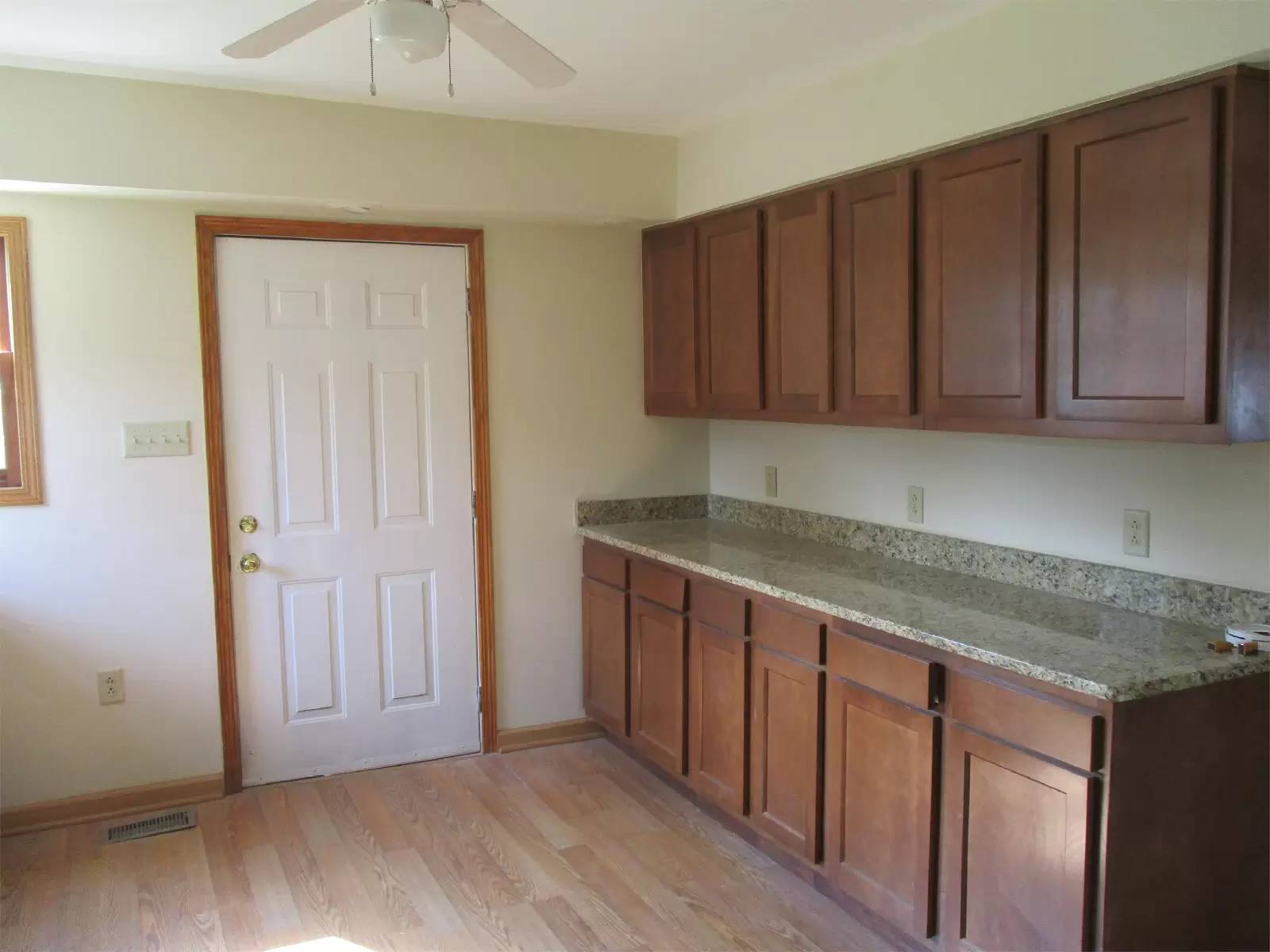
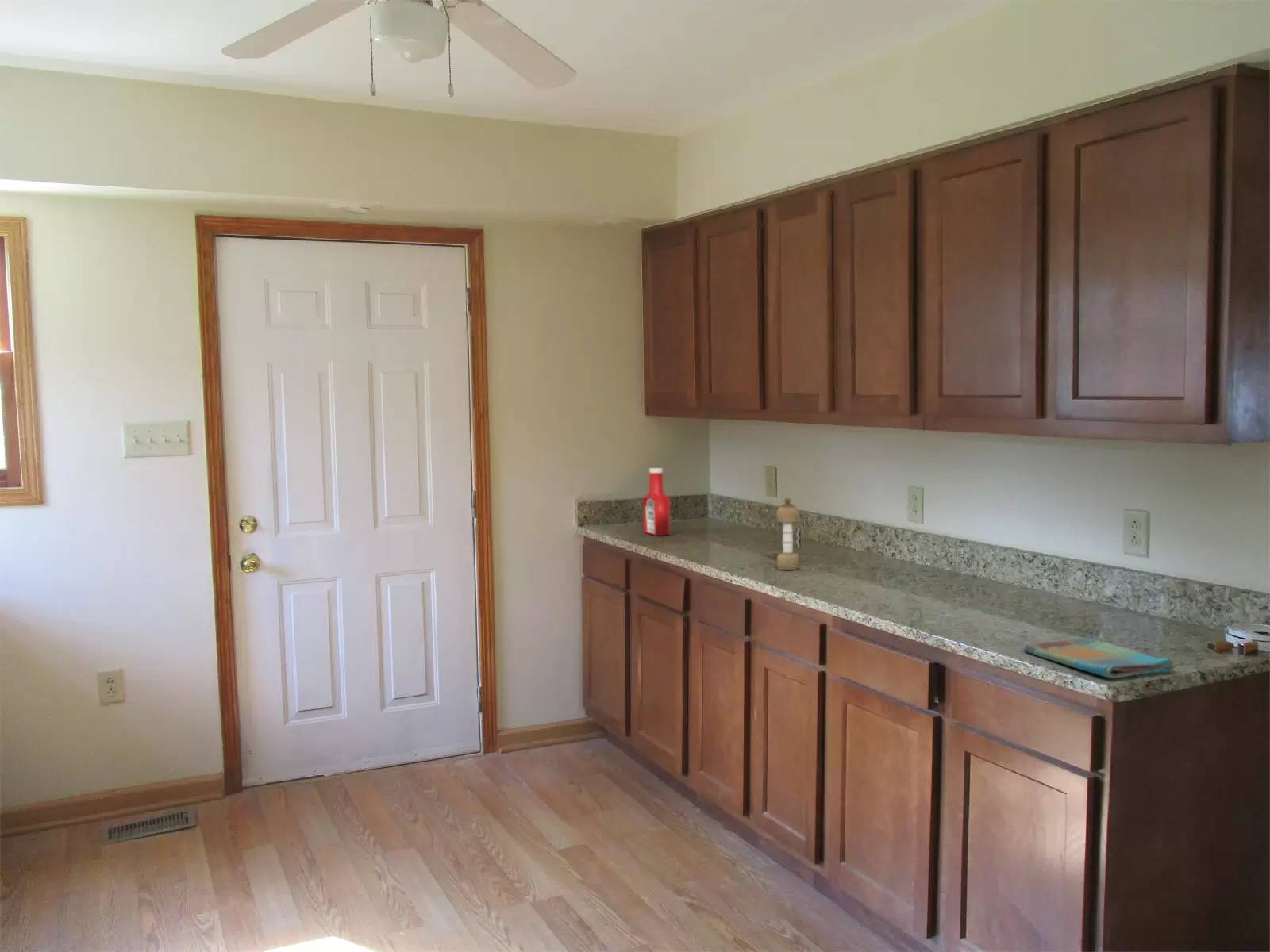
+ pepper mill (789, 533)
+ soap bottle (656, 501)
+ dish towel (1096, 655)
